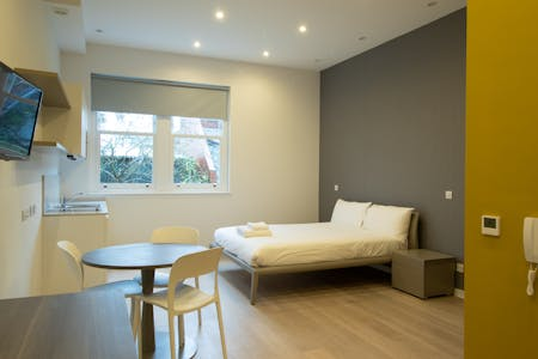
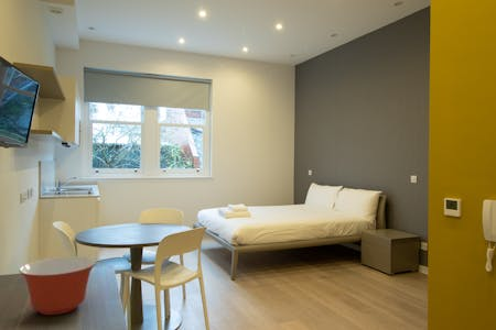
+ mixing bowl (58, 286)
